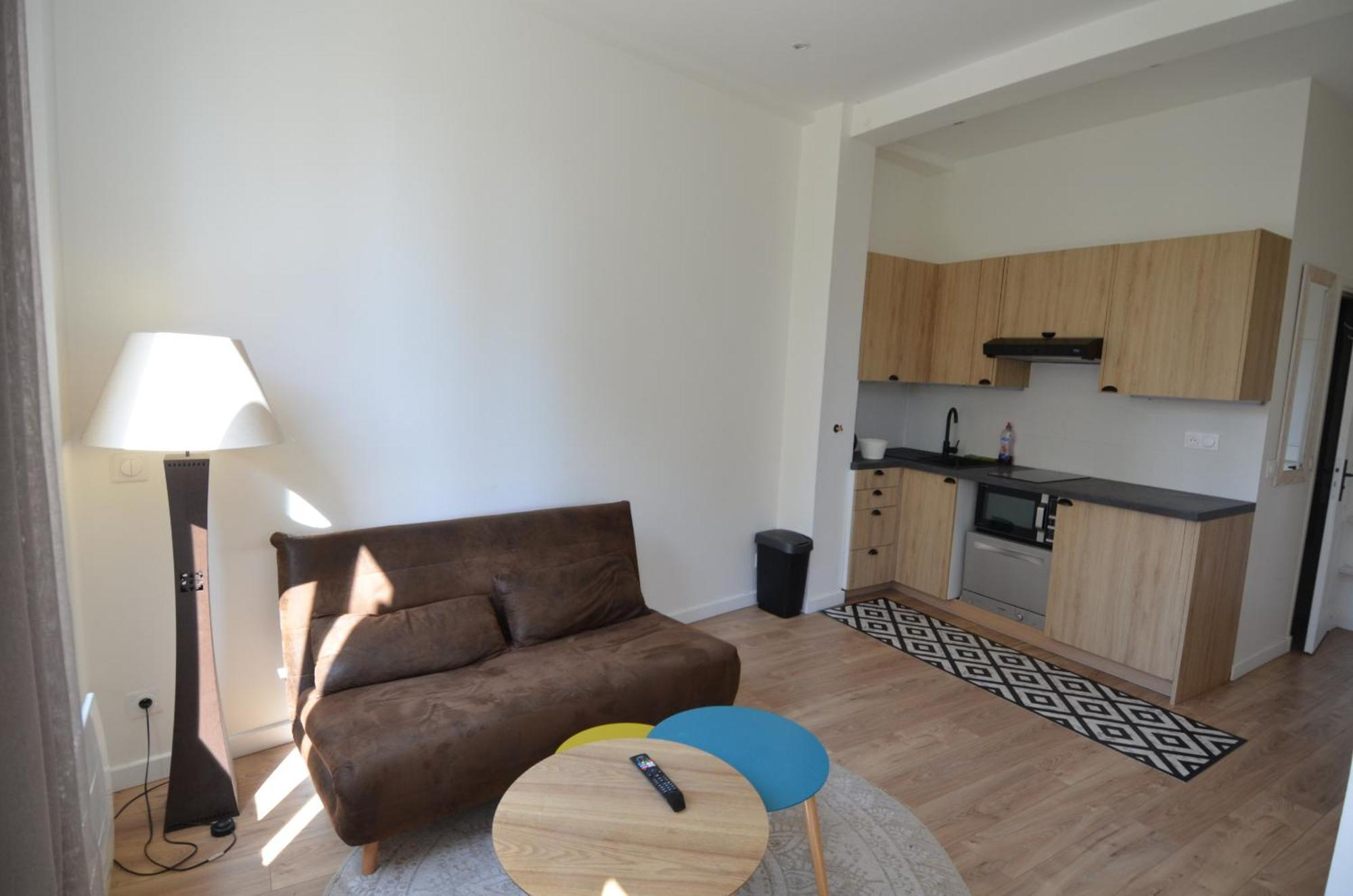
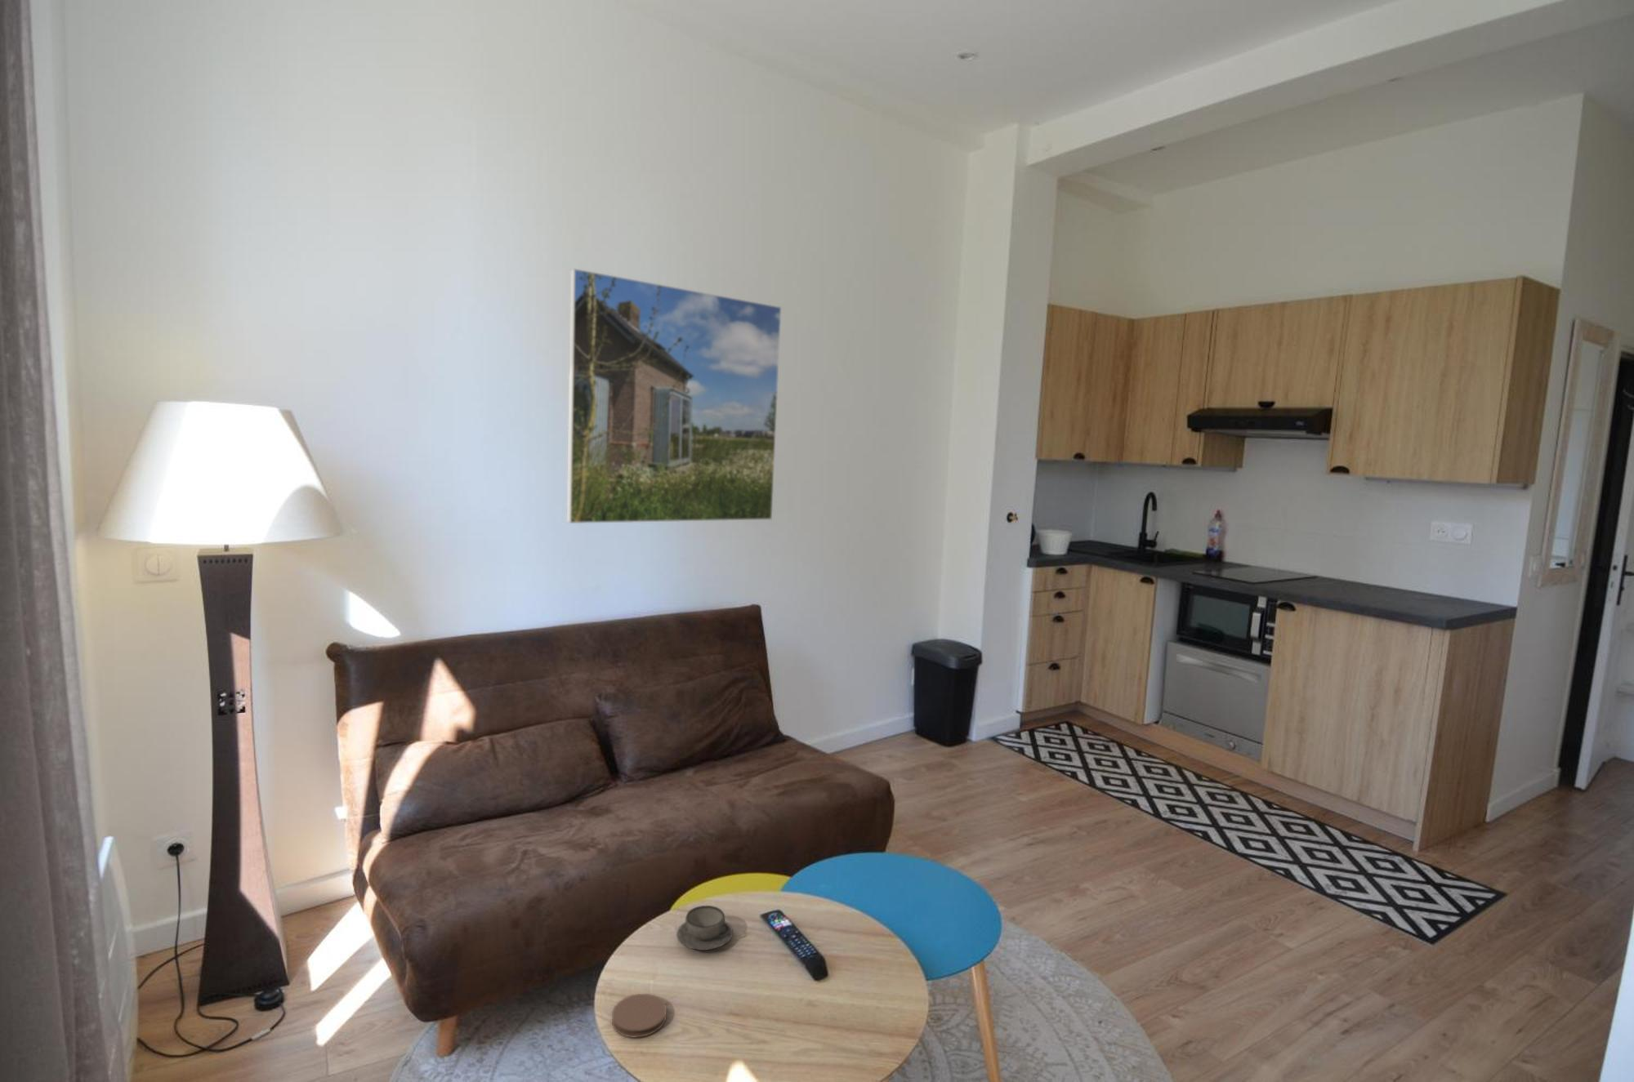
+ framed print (681, 407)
+ coaster (639, 1014)
+ teacup (705, 927)
